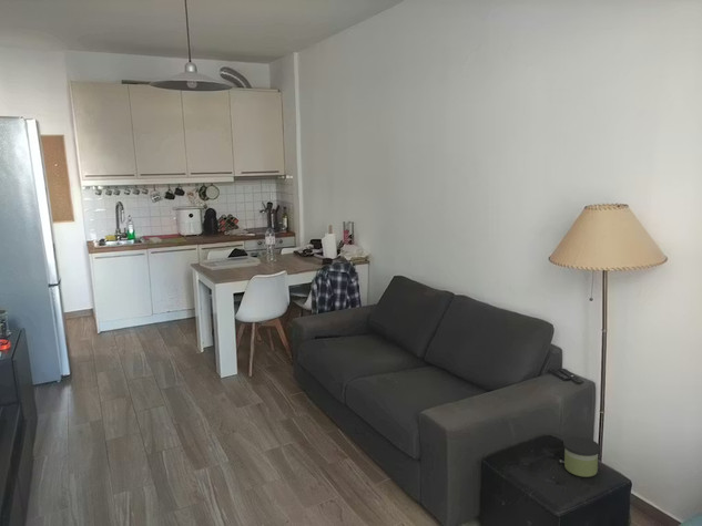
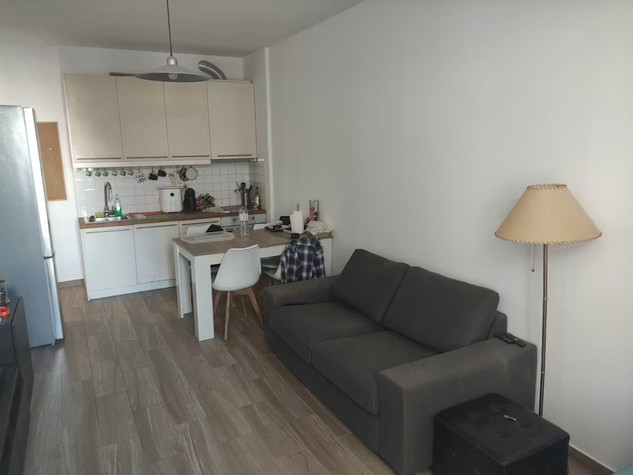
- candle (580, 456)
